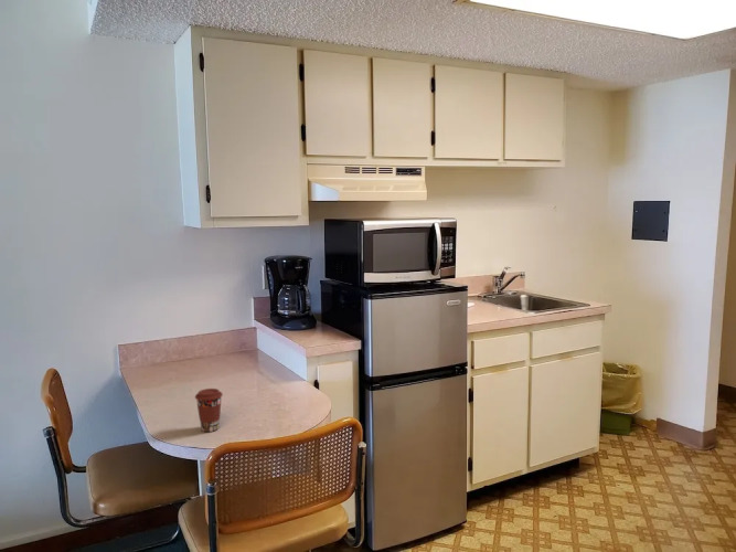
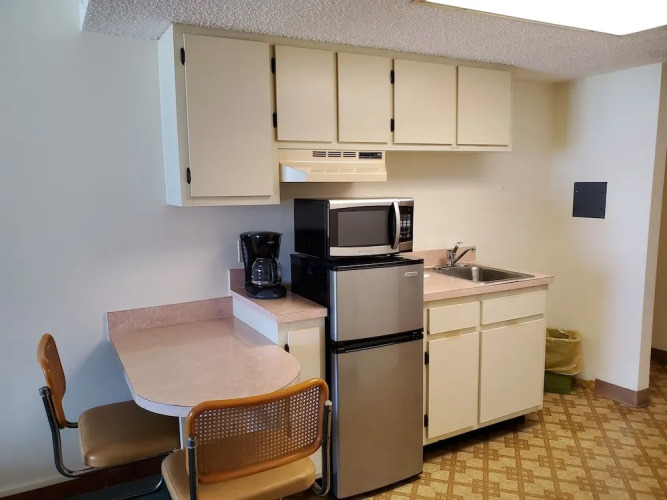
- coffee cup (209, 410)
